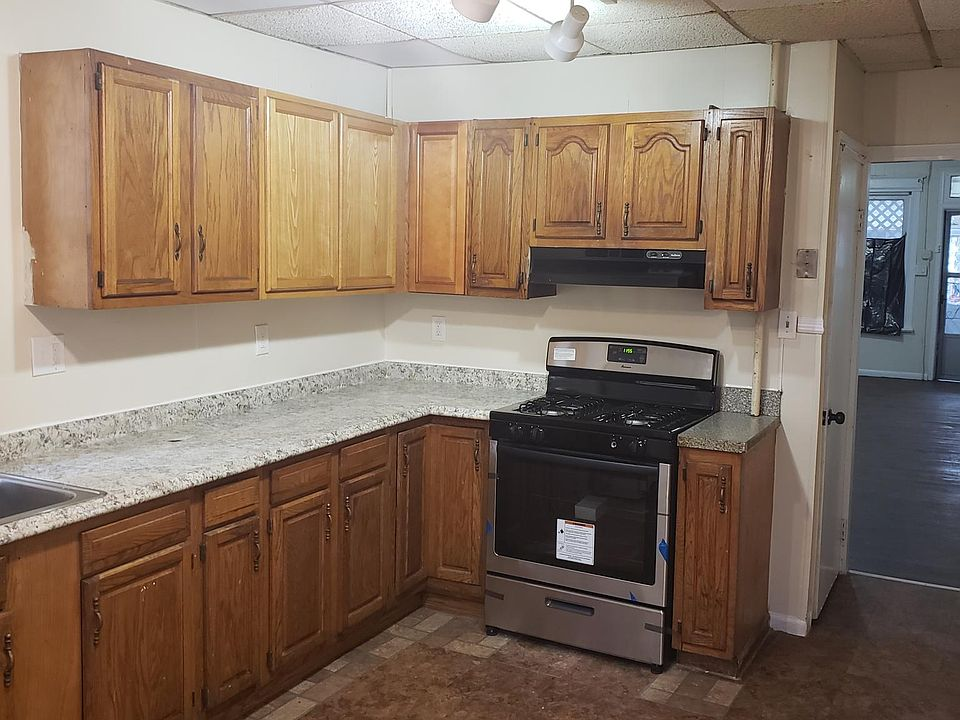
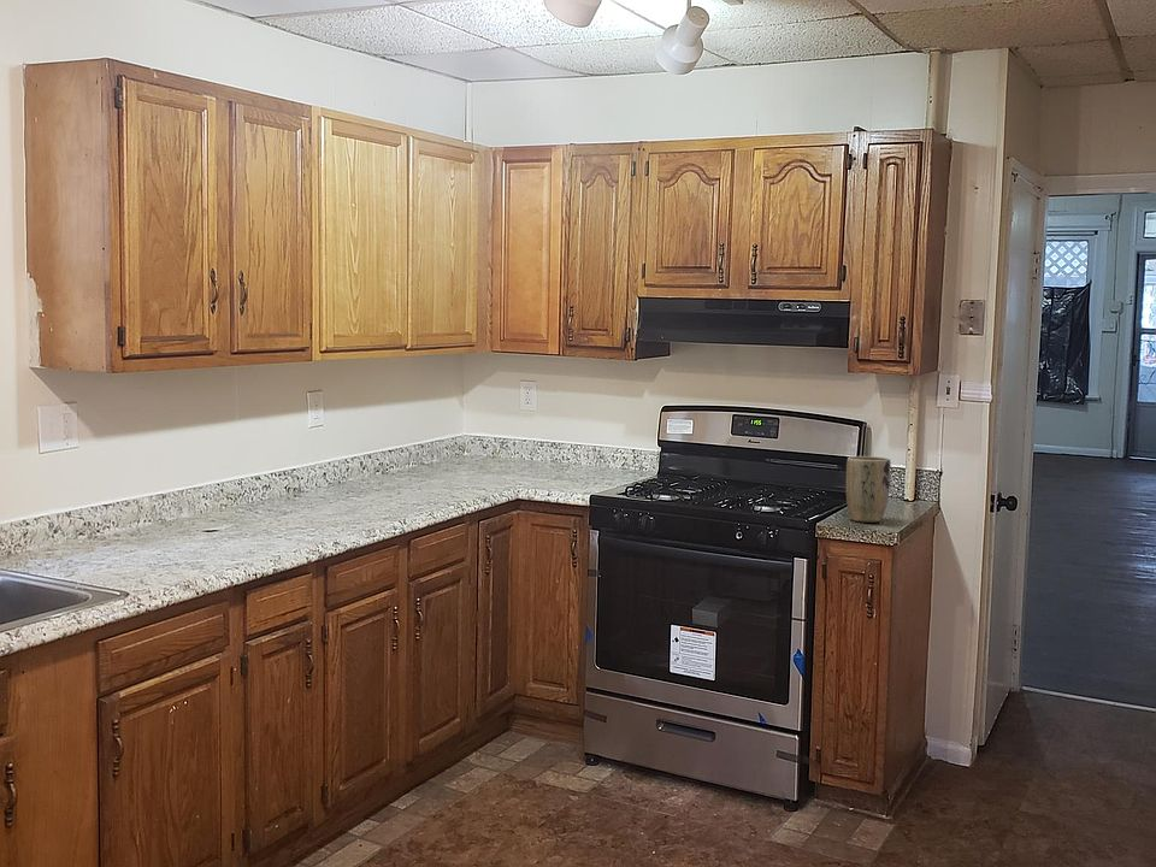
+ plant pot (867, 489)
